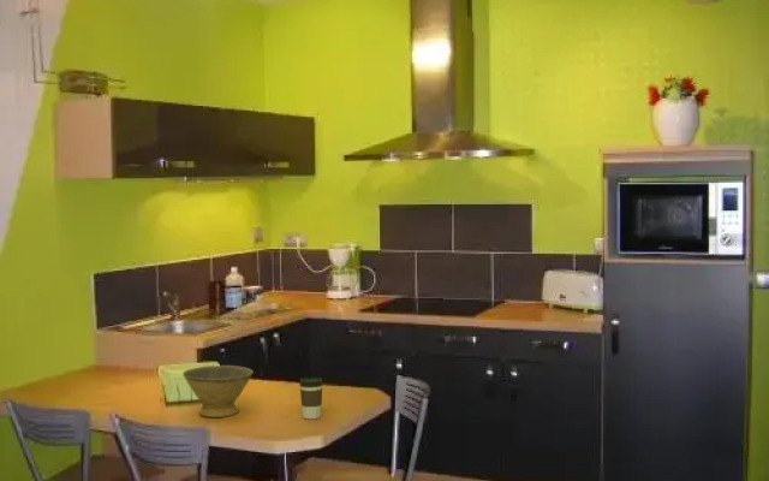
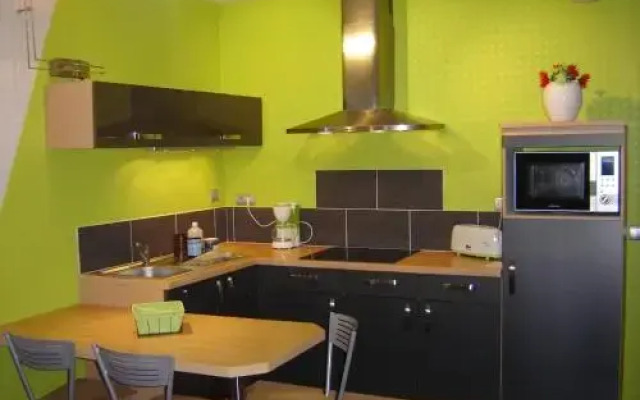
- coffee cup (311, 398)
- bowl (219, 392)
